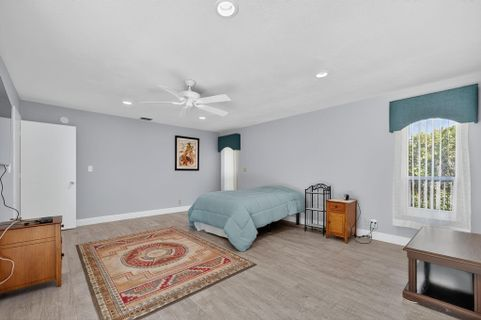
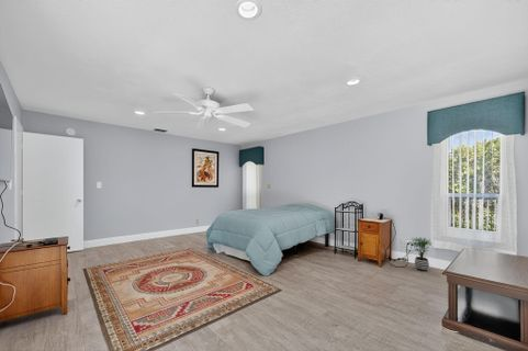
+ potted plant (420, 252)
